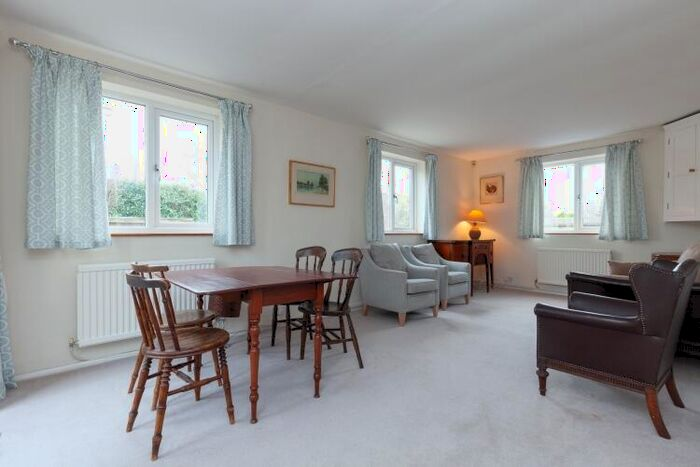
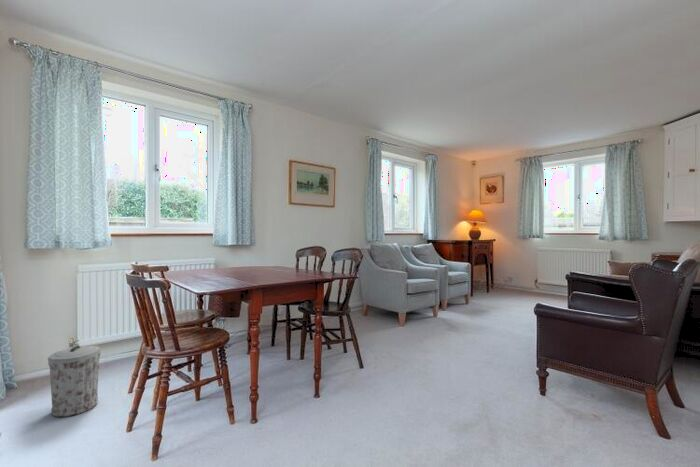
+ trash can (75, 377)
